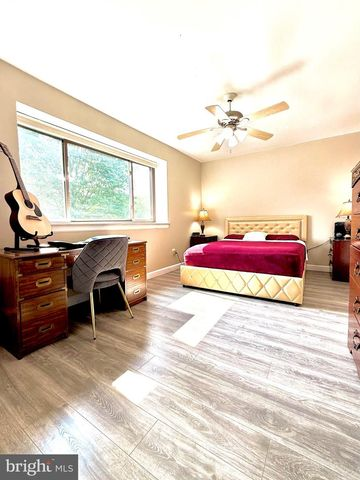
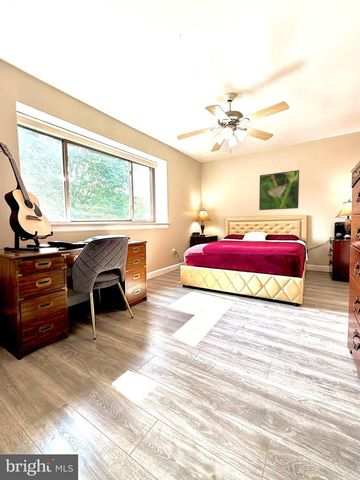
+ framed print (278, 191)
